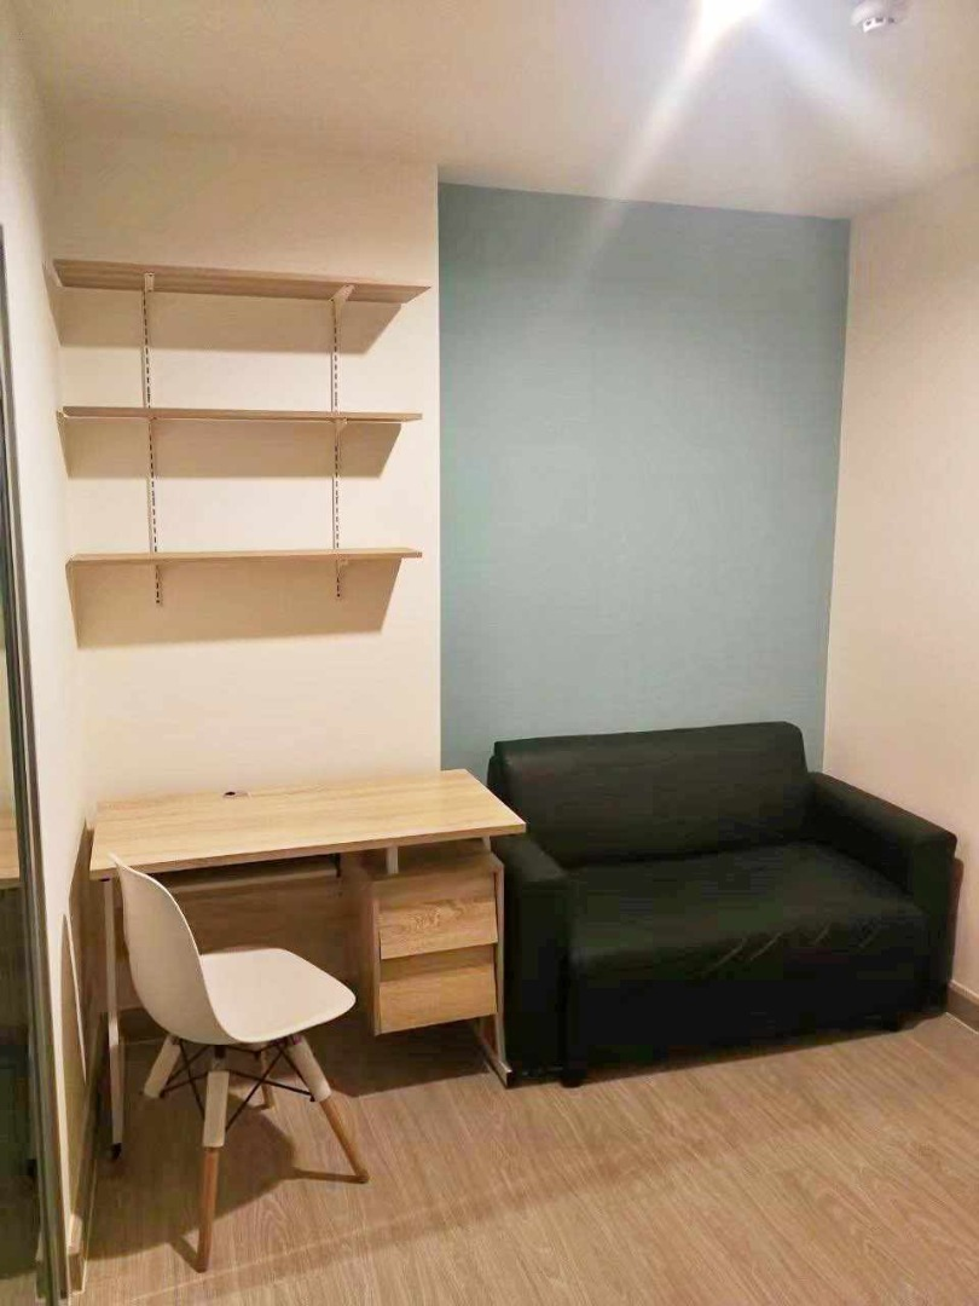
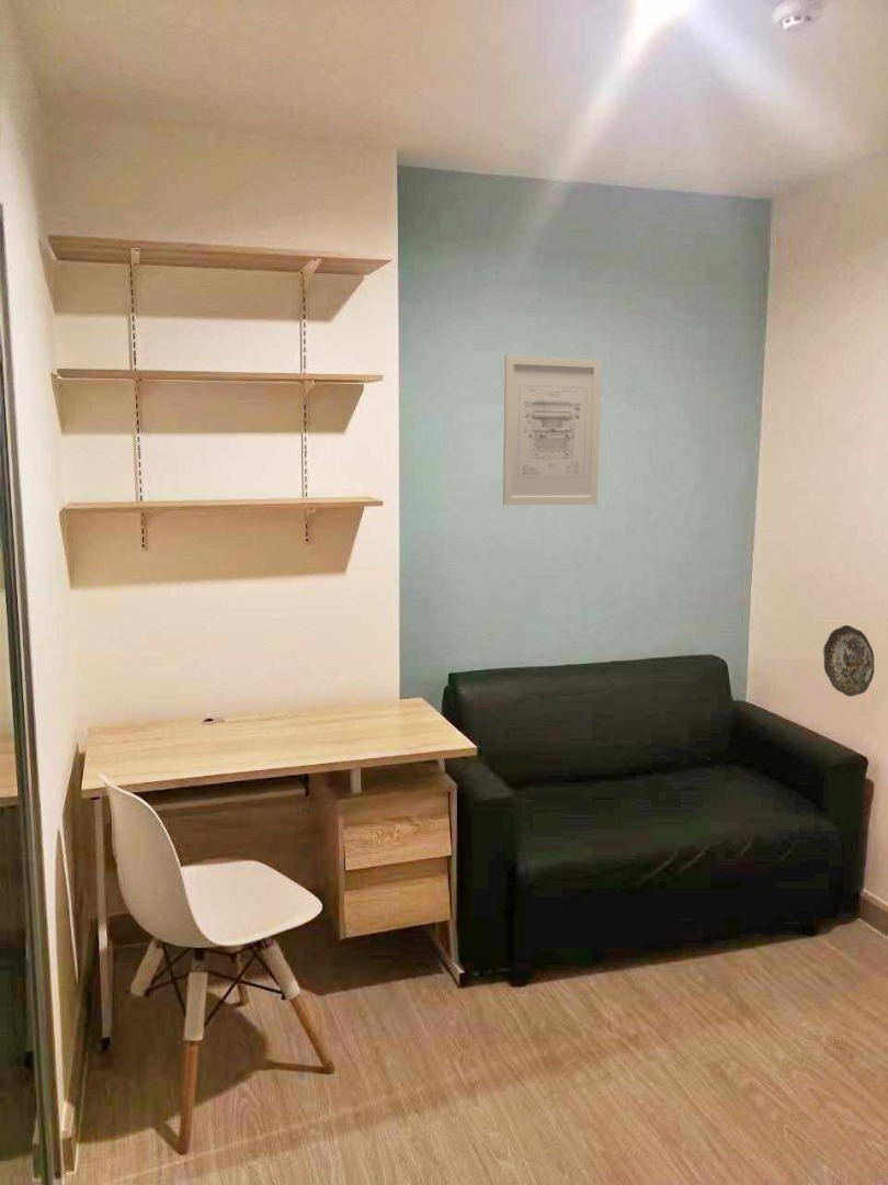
+ decorative plate (850, 661)
+ wall art (551, 431)
